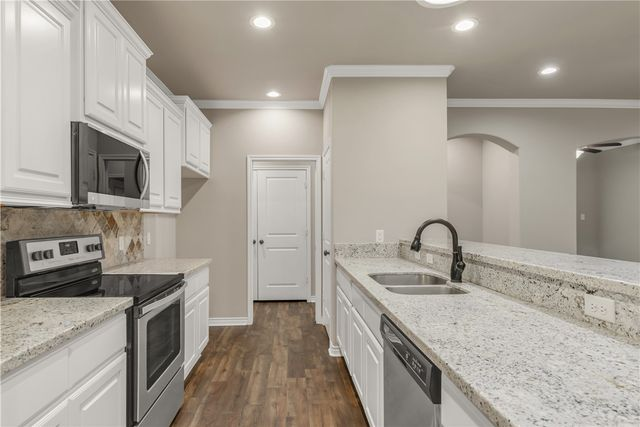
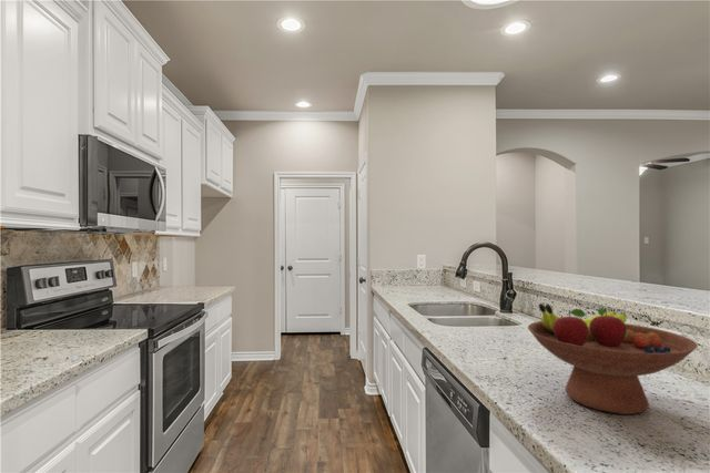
+ fruit bowl (604, 353)
